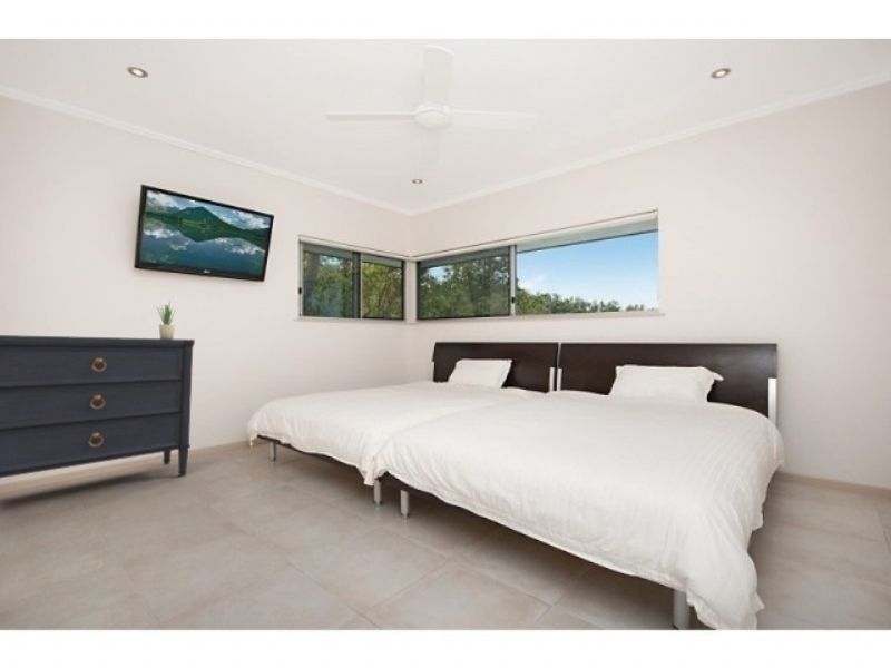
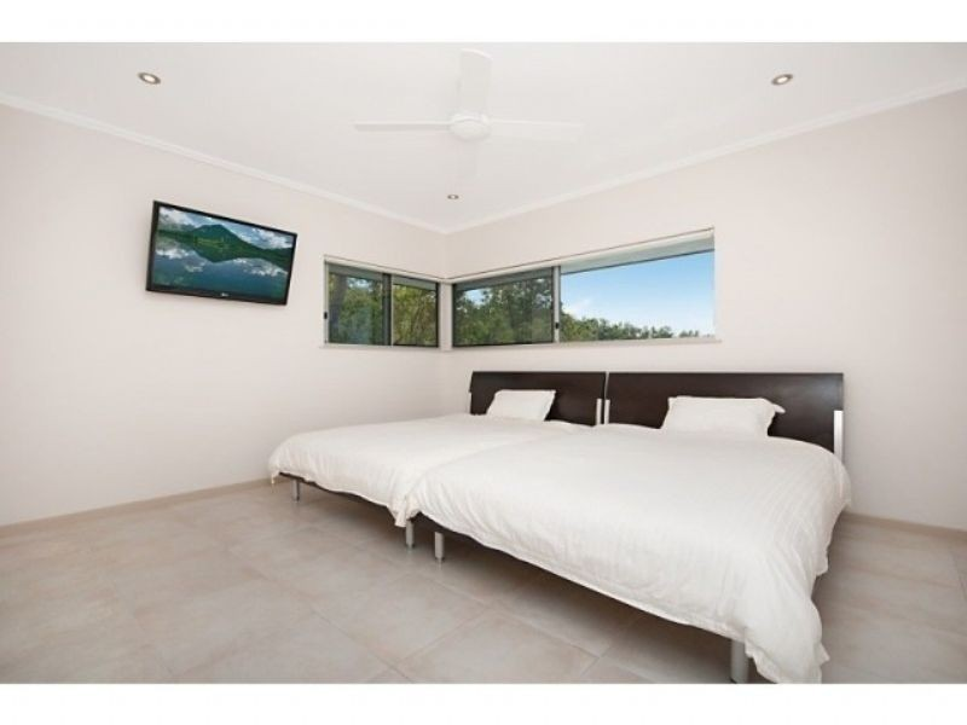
- dresser (90, 412)
- potted plant (166, 318)
